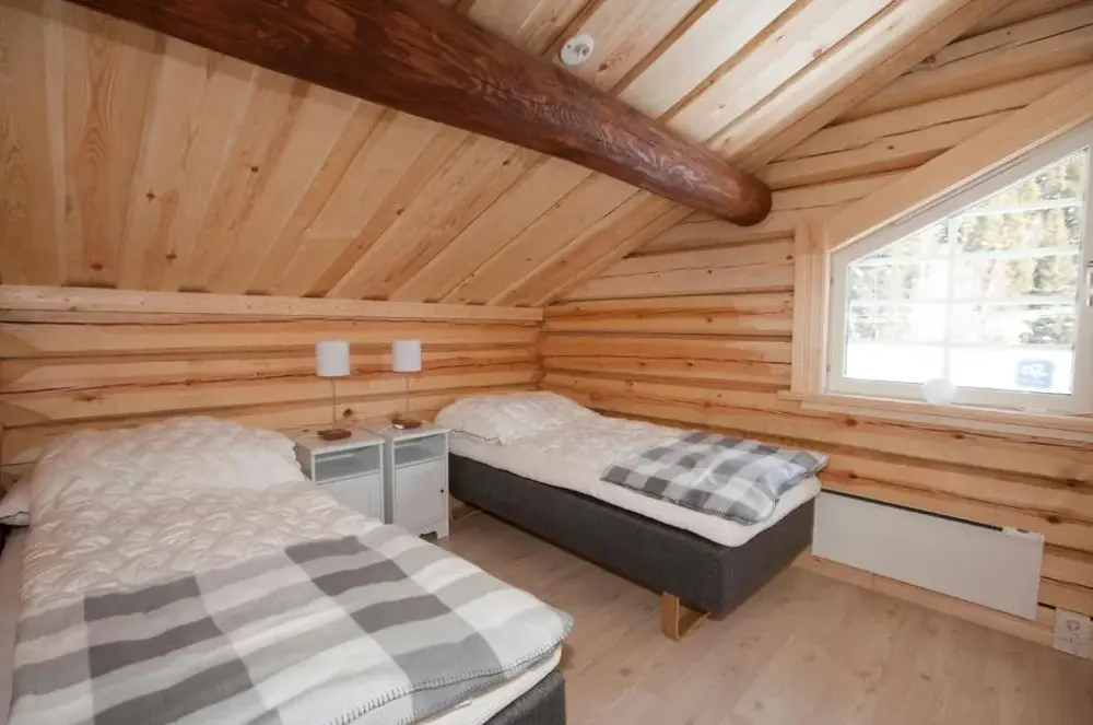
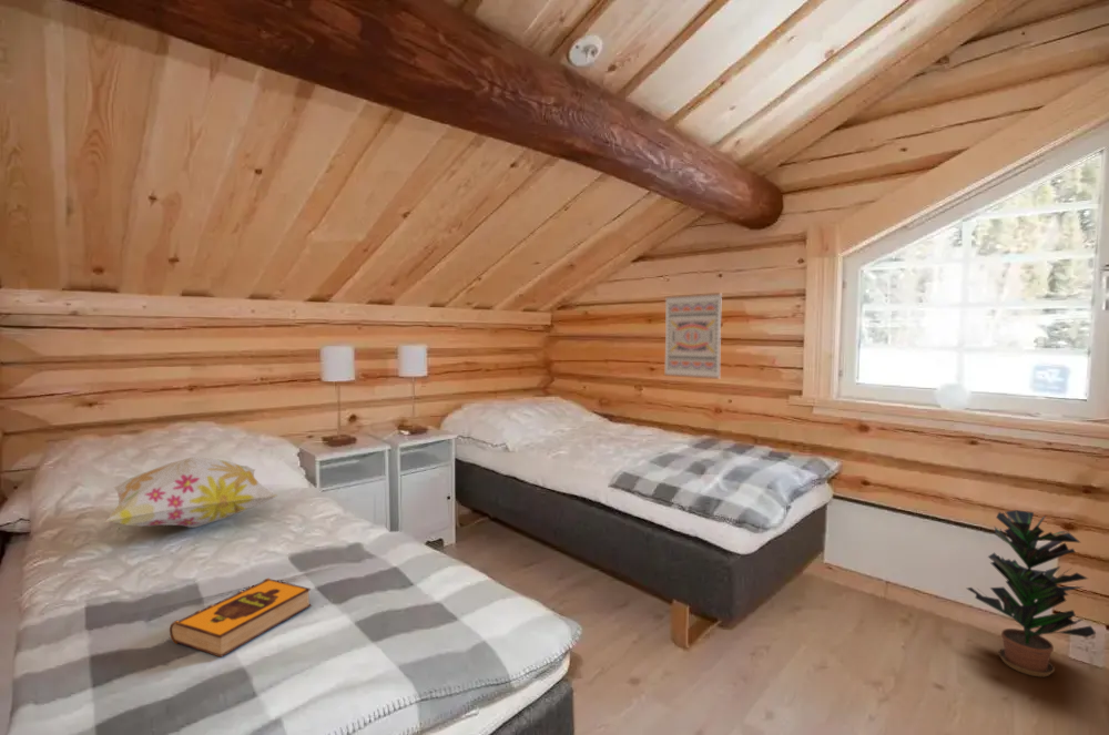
+ potted plant (1028, 588)
+ wall art (691, 336)
+ decorative pillow (192, 491)
+ hardback book (244, 613)
